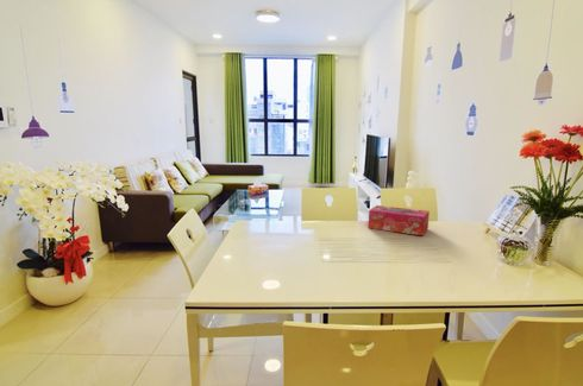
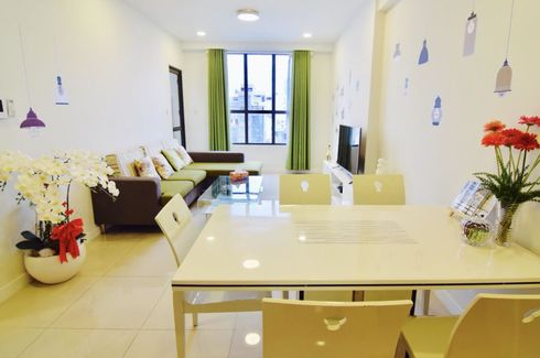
- tissue box (397, 219)
